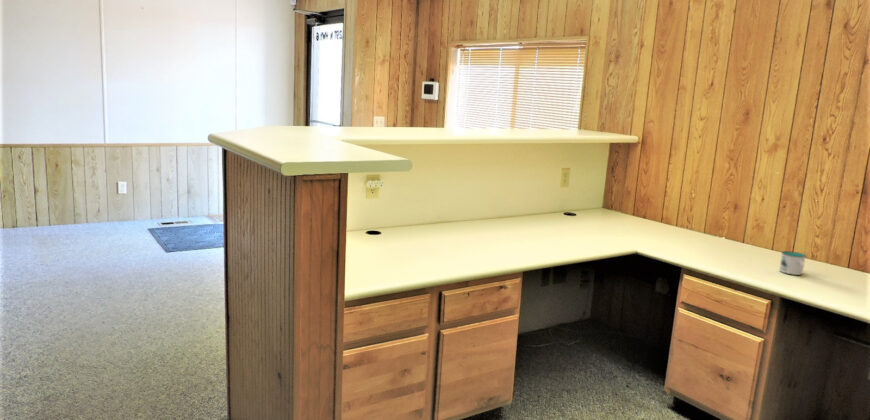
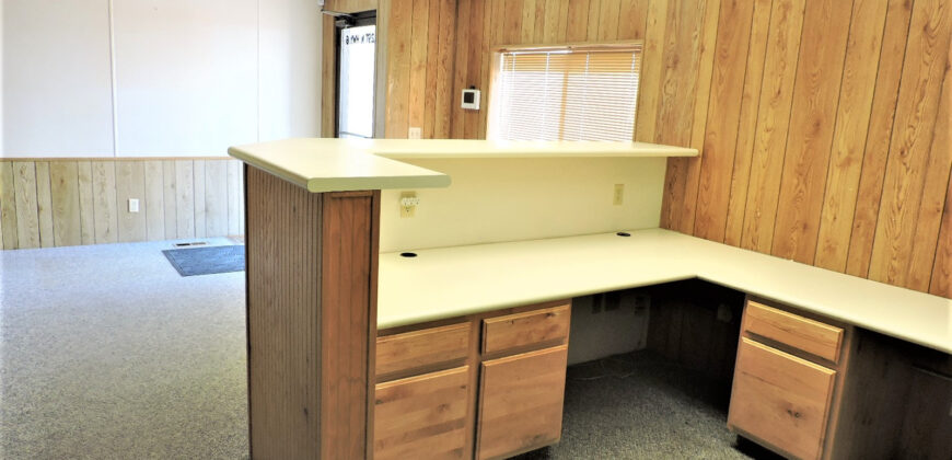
- mug (794, 263)
